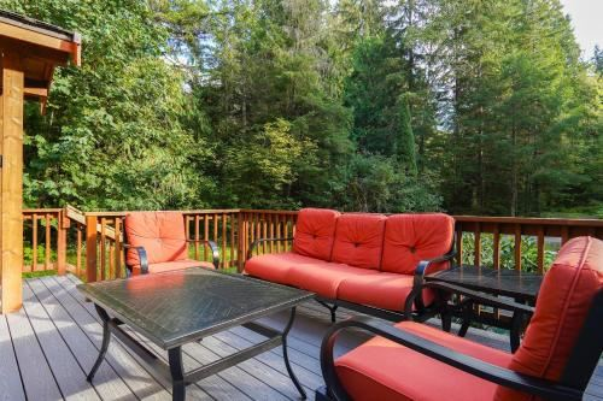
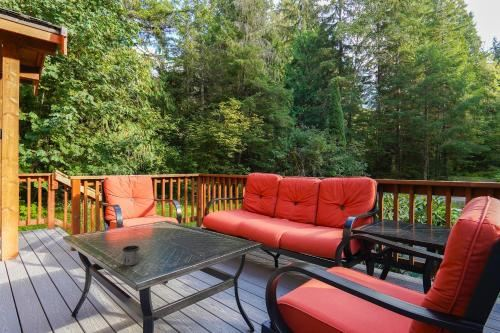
+ mug (132, 256)
